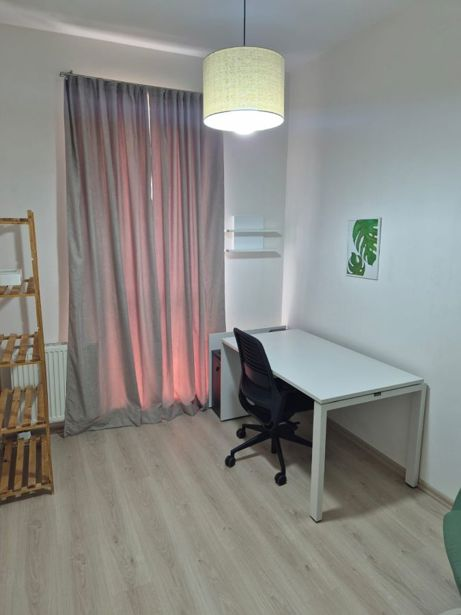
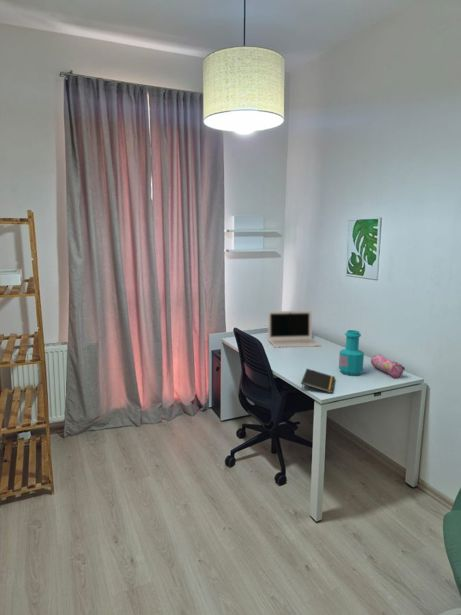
+ pencil case (387, 365)
+ laptop (294, 328)
+ notepad (318, 380)
+ bottle (351, 351)
